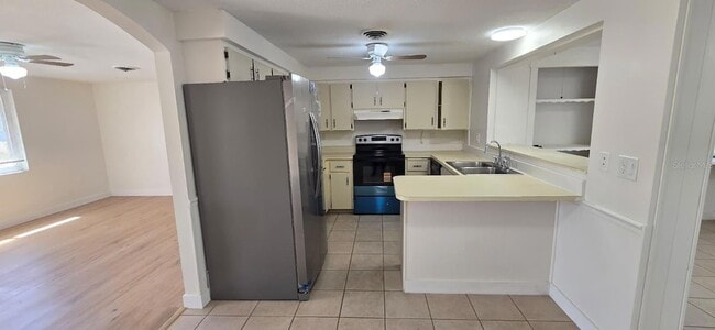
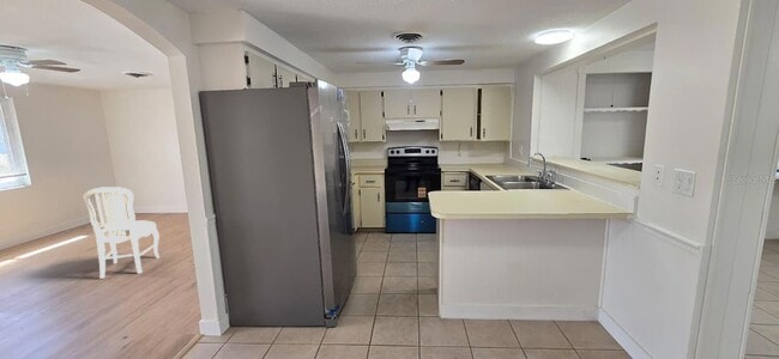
+ dining chair (122, 226)
